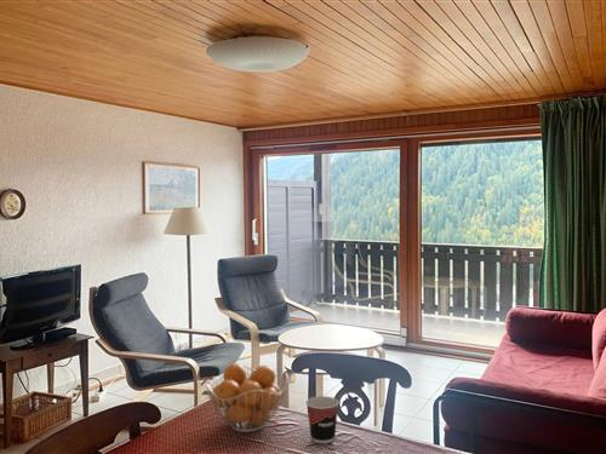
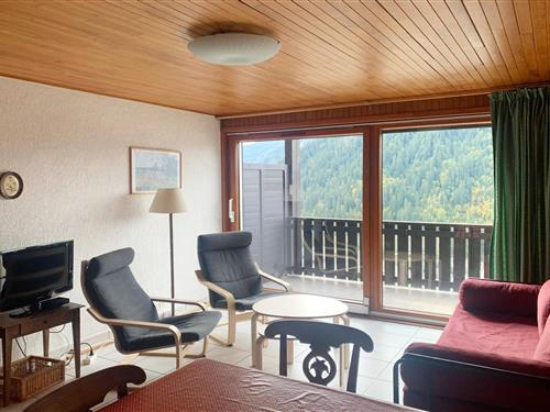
- cup (322, 420)
- fruit basket (247, 395)
